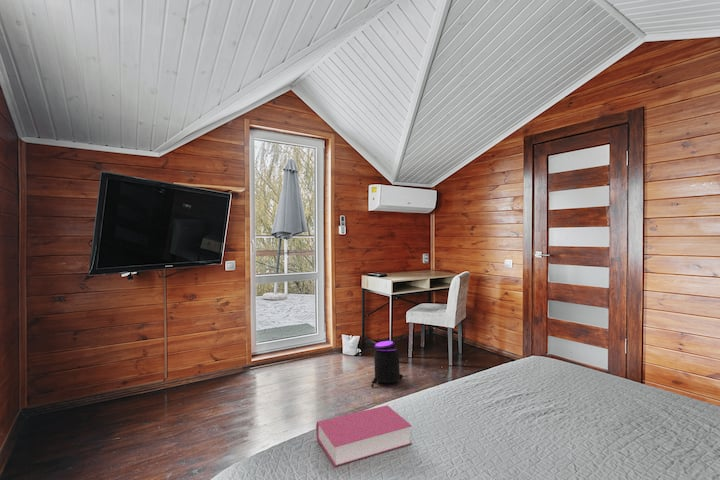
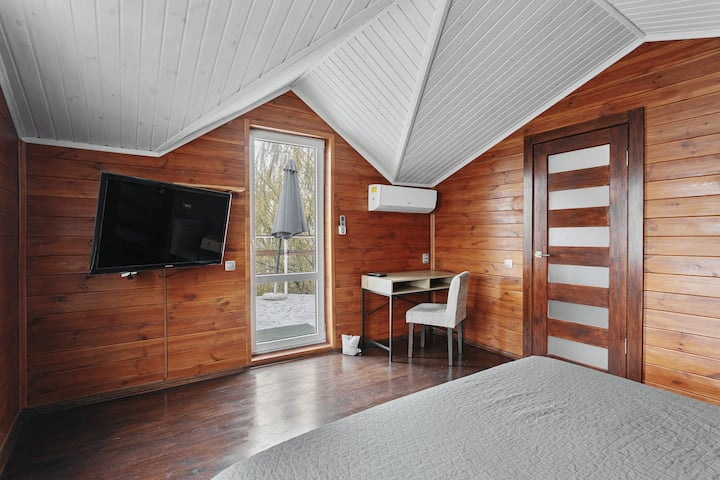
- book (363, 431)
- trash can (385, 361)
